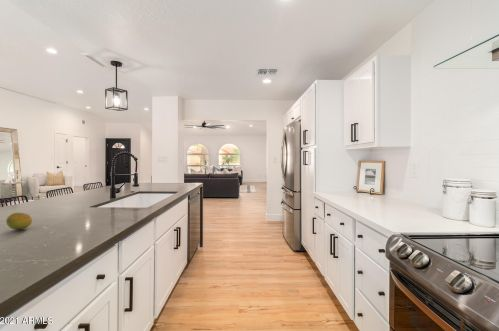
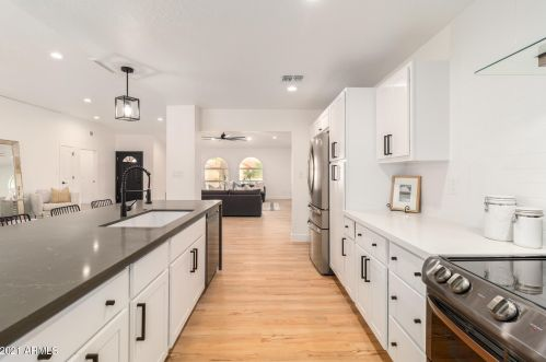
- fruit (19, 220)
